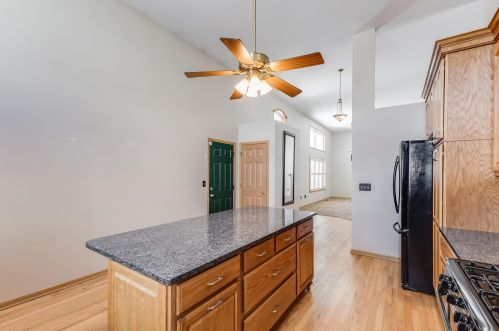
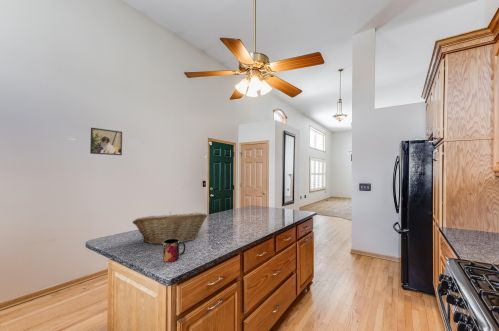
+ mug (174, 249)
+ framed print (107, 142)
+ fruit basket (171, 224)
